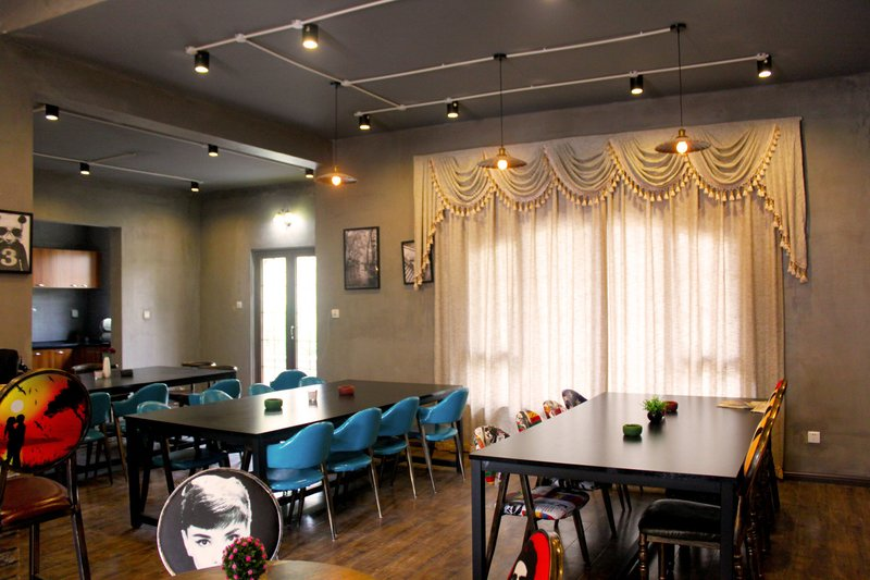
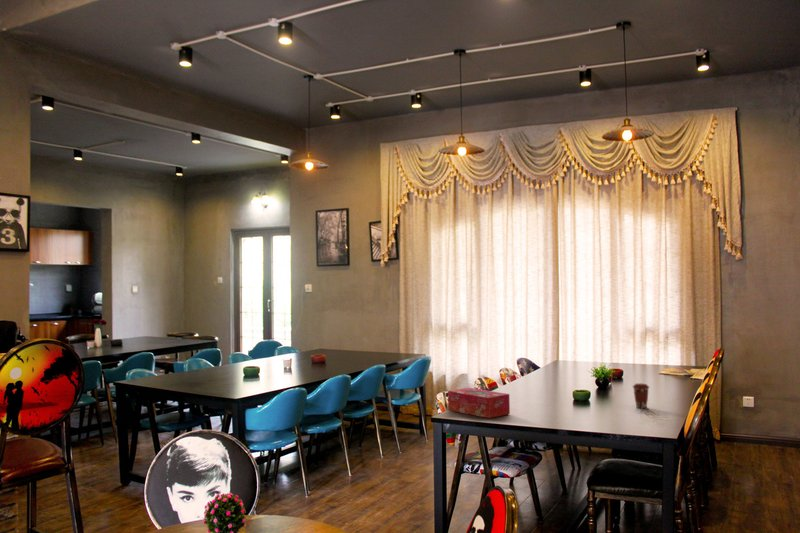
+ coffee cup (641, 395)
+ tissue box (478, 402)
